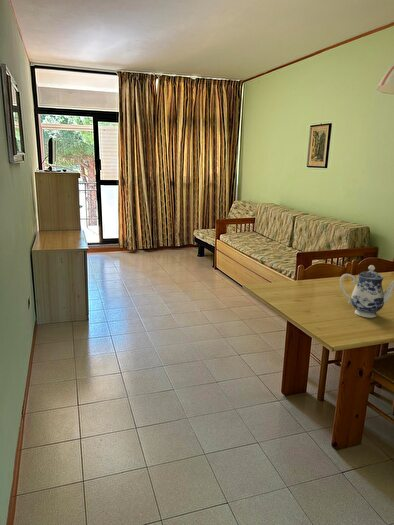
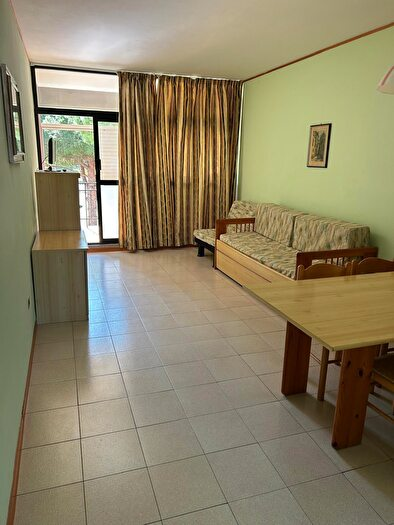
- teapot (368, 289)
